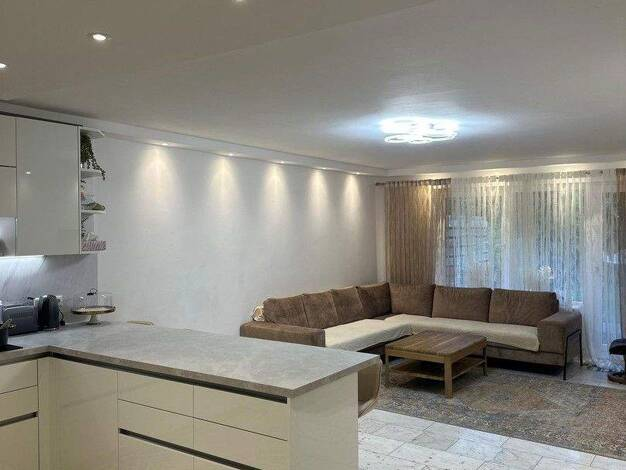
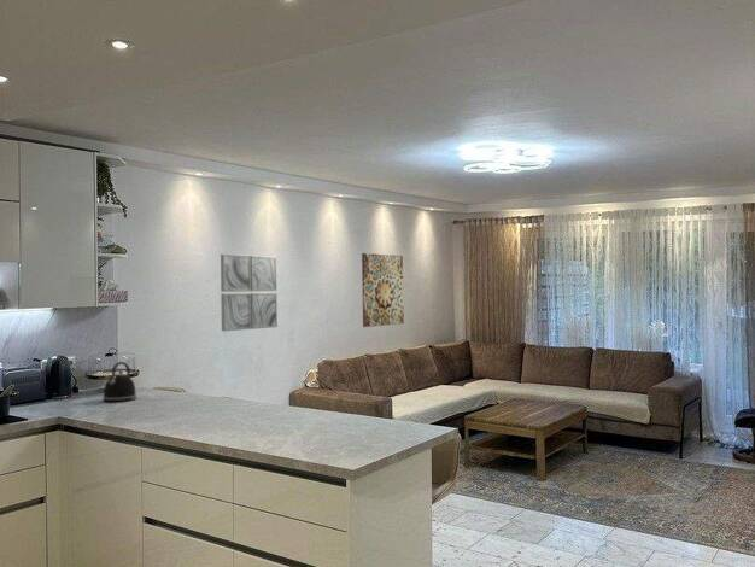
+ wall art (250, 293)
+ wall art (384, 290)
+ kettle (119, 380)
